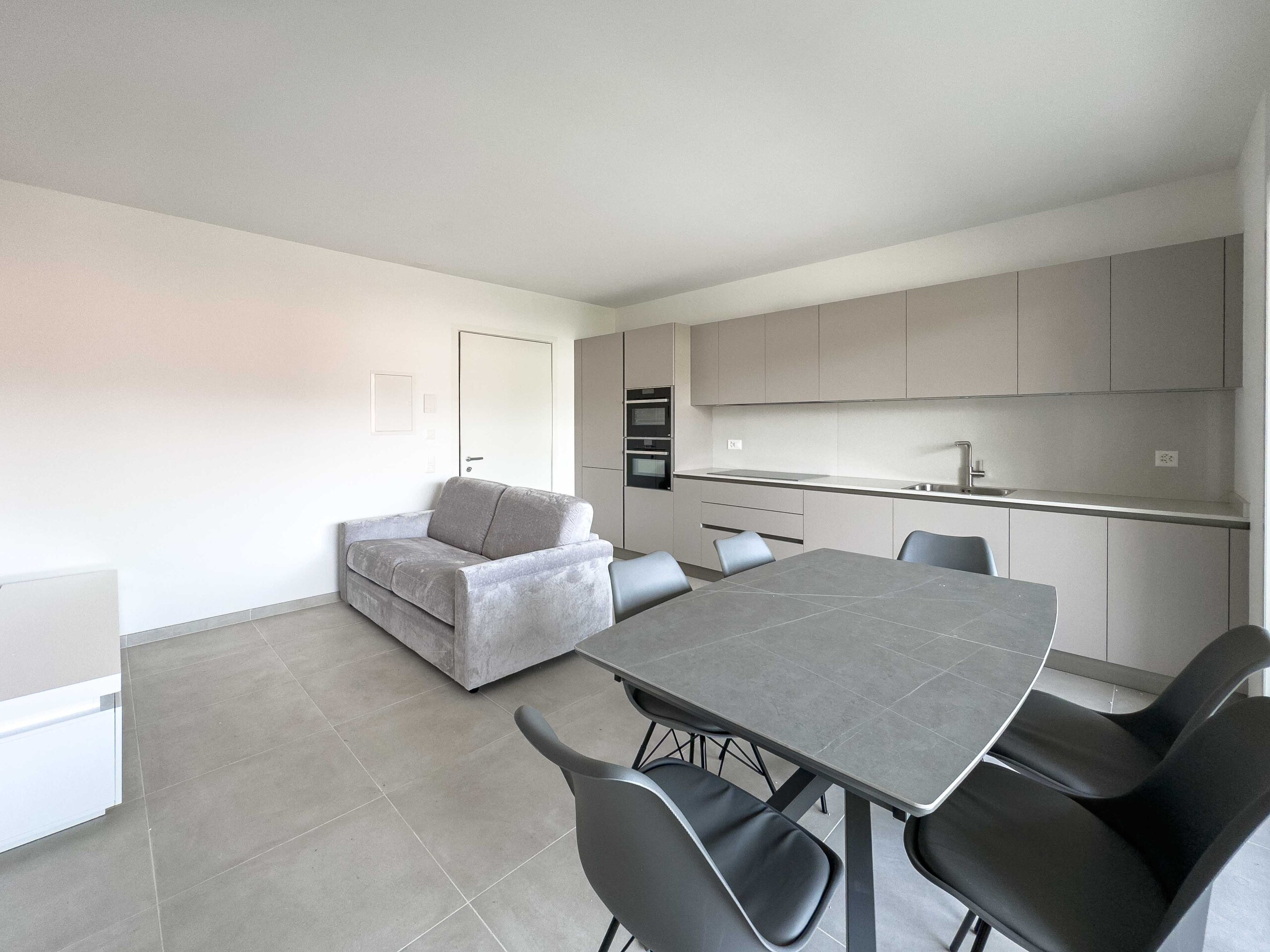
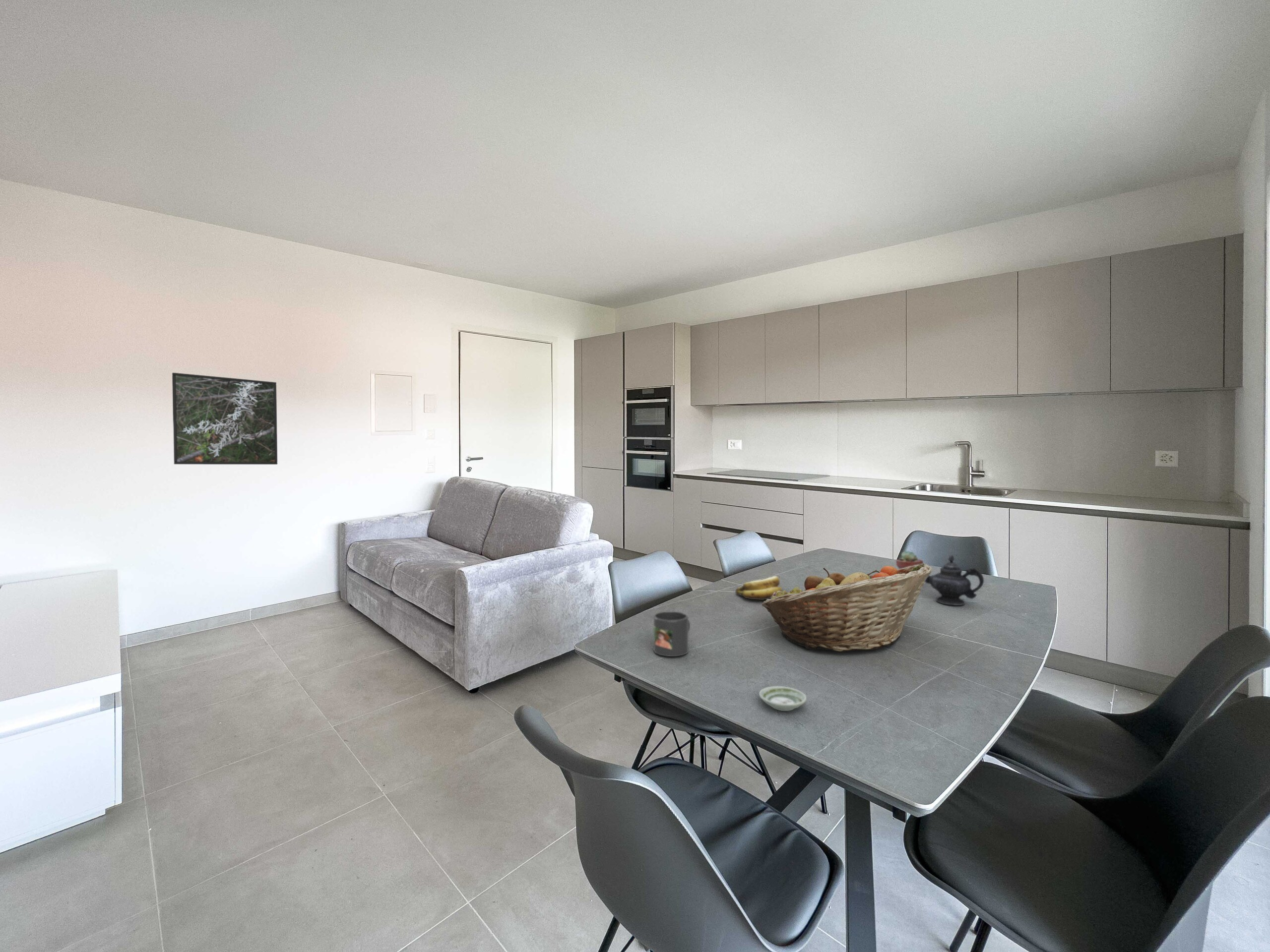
+ saucer (782, 700)
+ fruit basket (847, 599)
+ banana (759, 584)
+ mug (675, 632)
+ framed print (227, 421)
+ teapot (948, 578)
+ potted succulent (909, 566)
